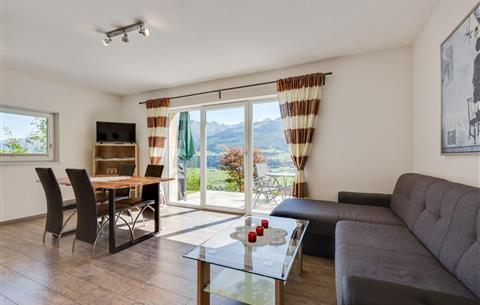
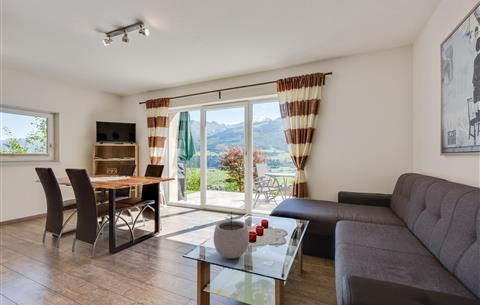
+ plant pot (231, 233)
